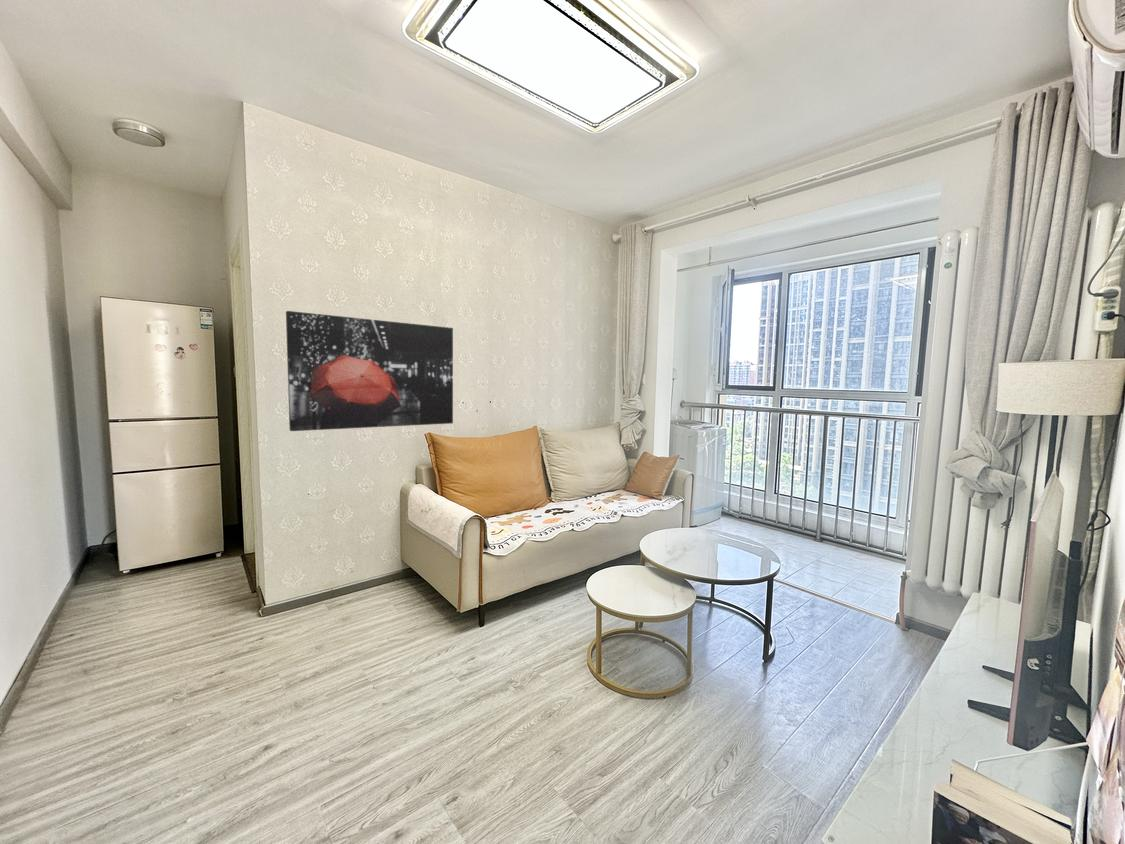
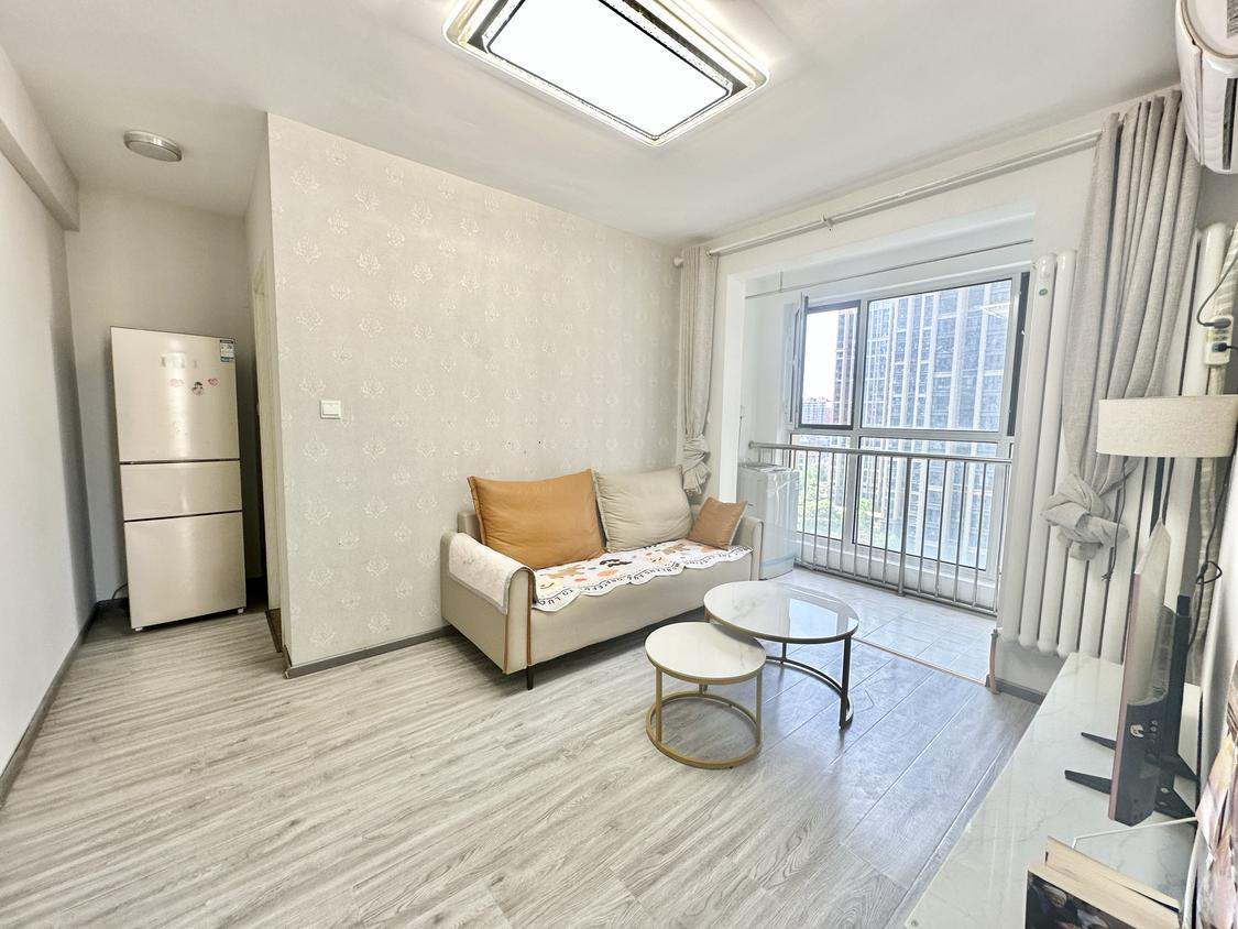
- wall art (379, 374)
